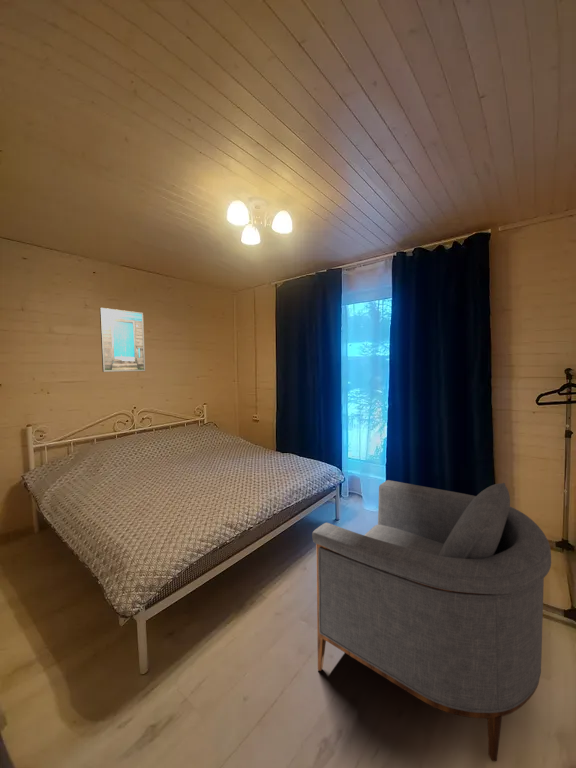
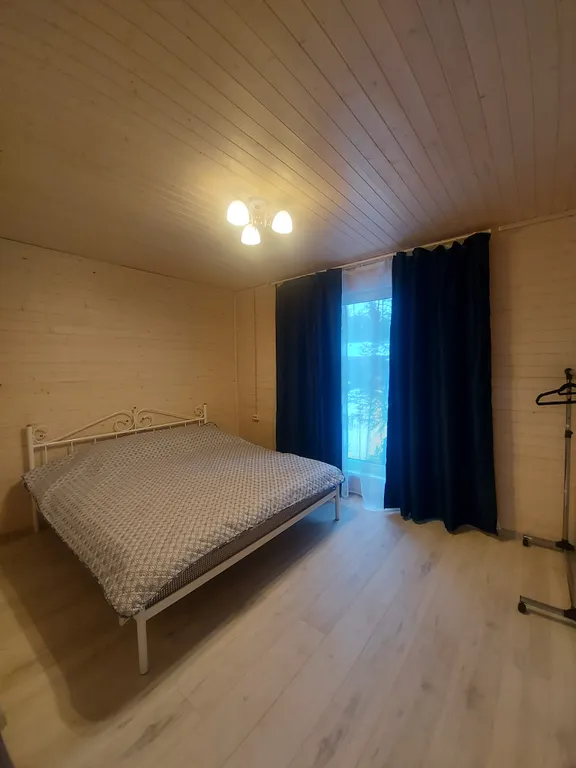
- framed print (123, 341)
- armchair (434, 574)
